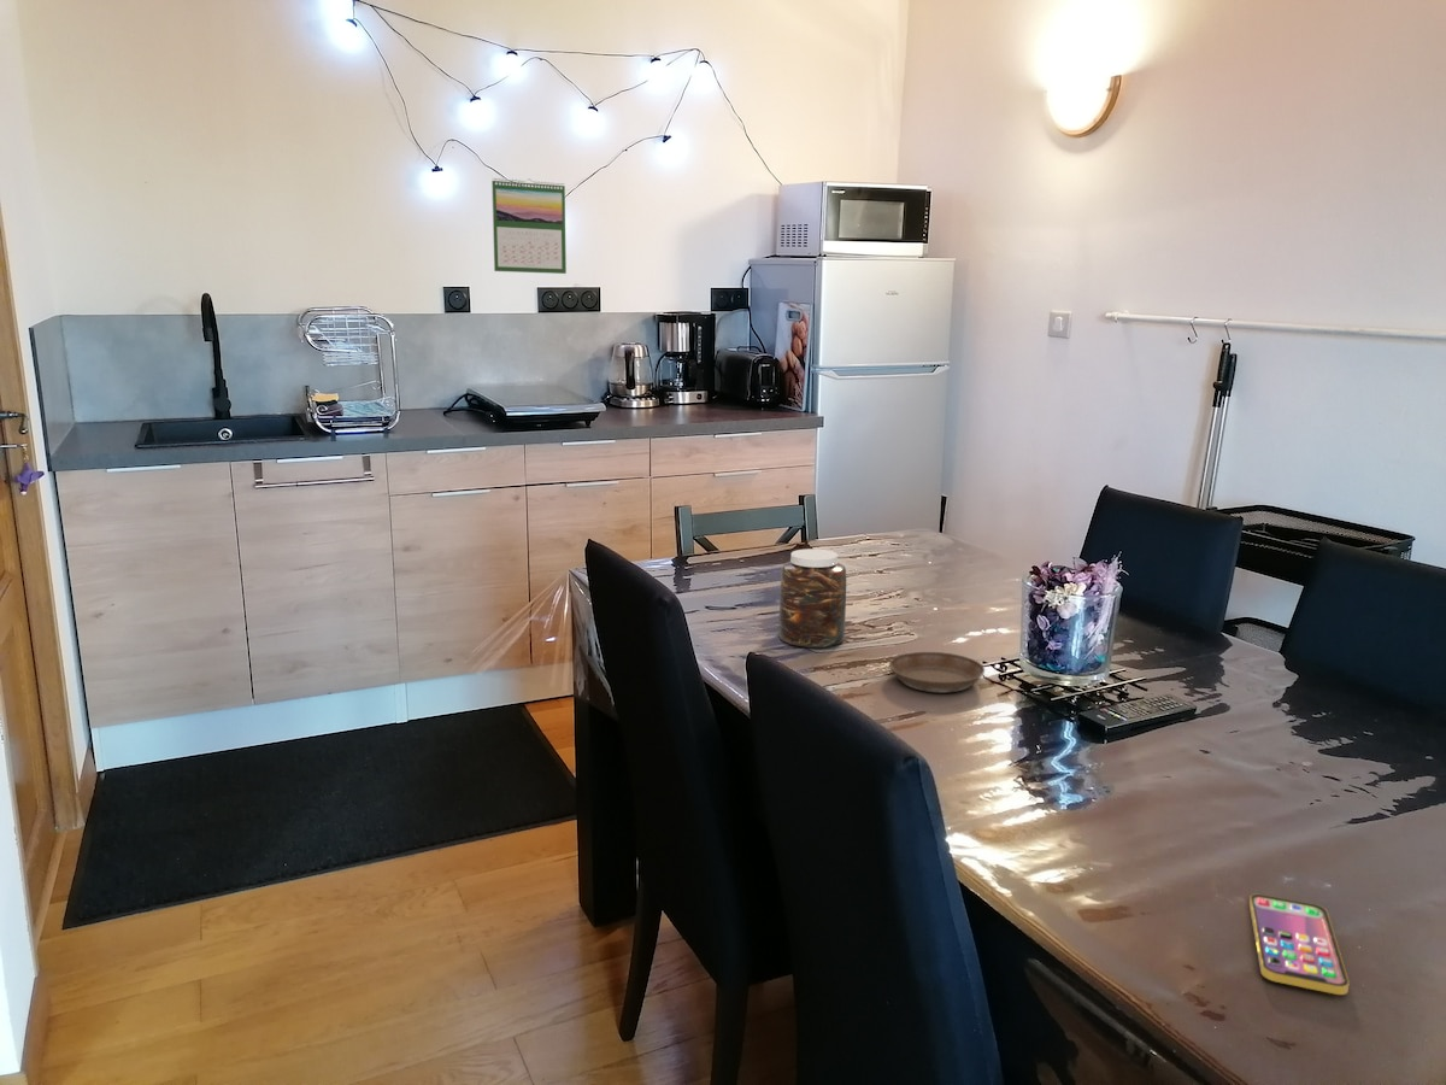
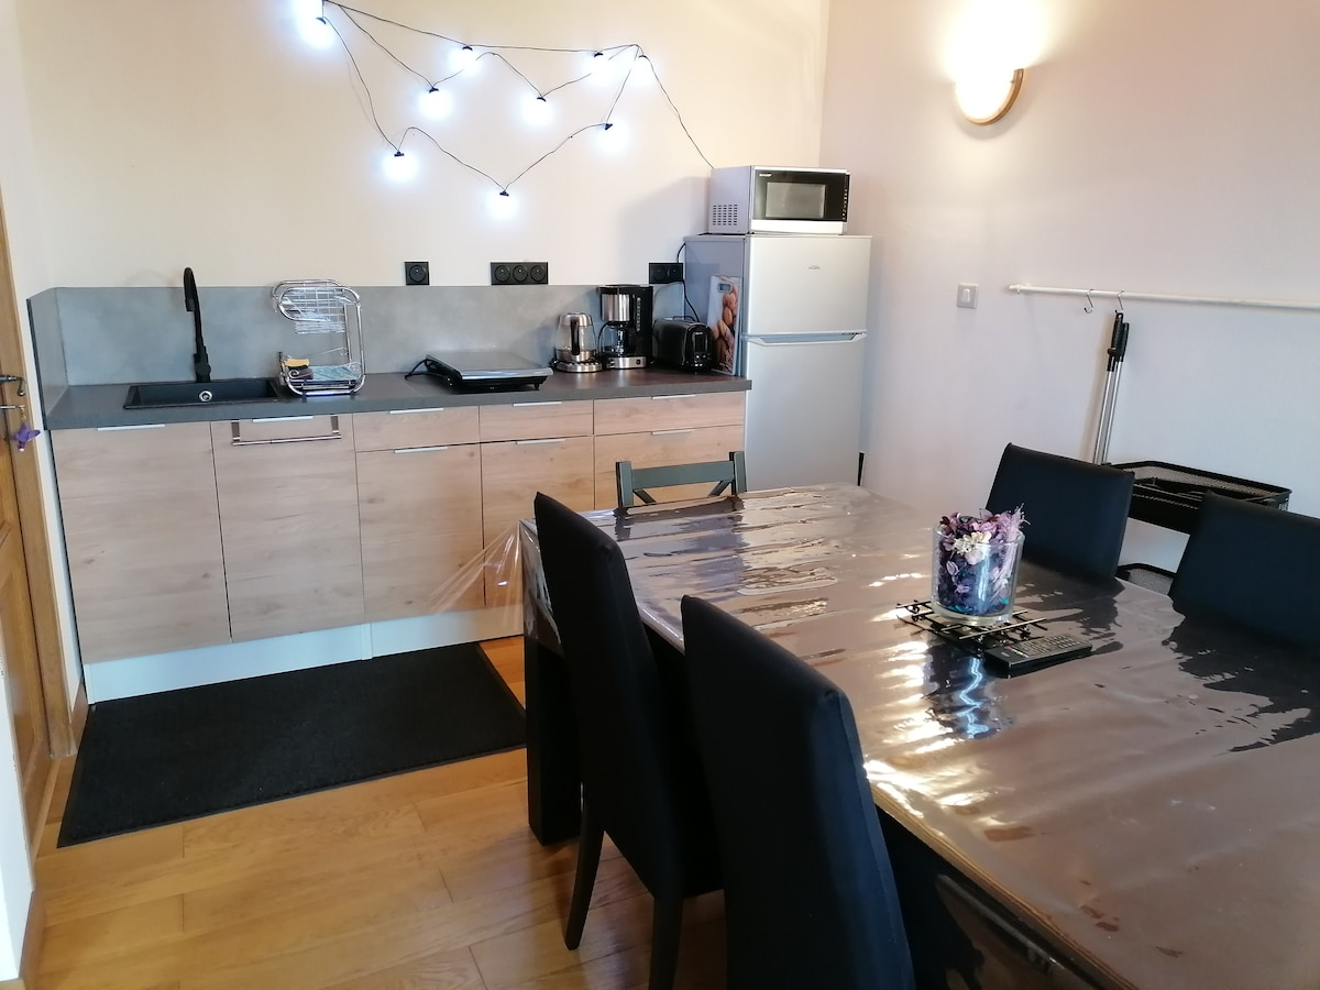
- saucer (935, 673)
- jar (812, 596)
- calendar (529, 225)
- smartphone (1295, 940)
